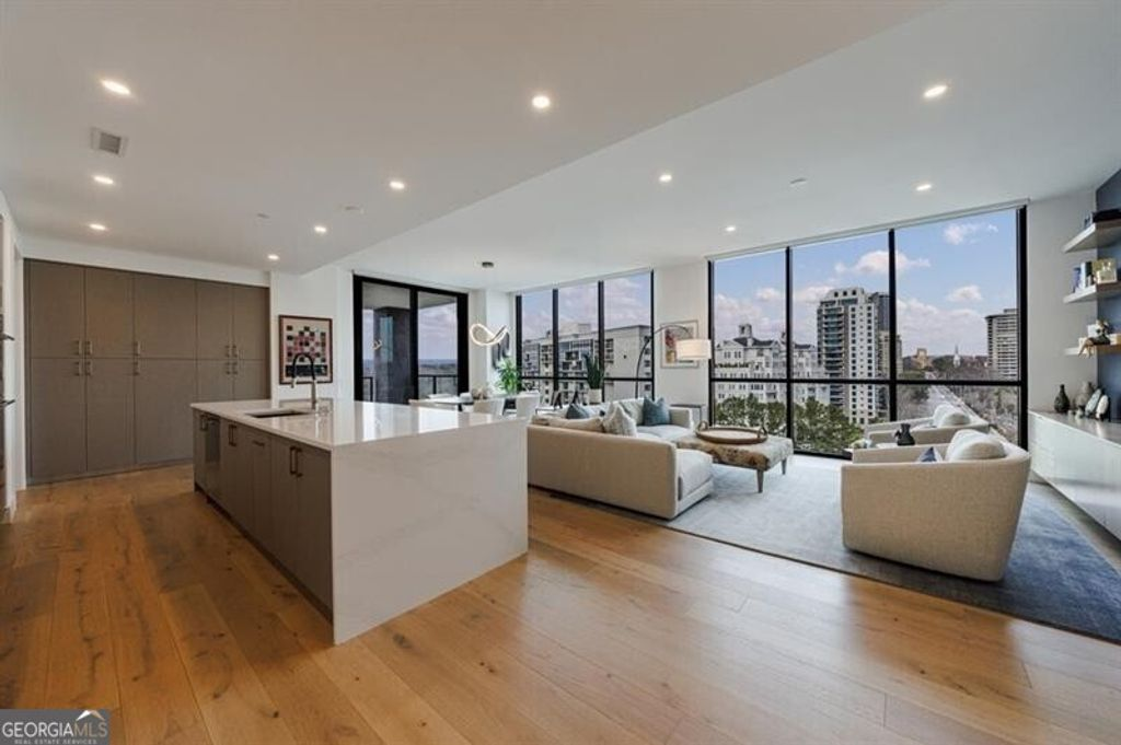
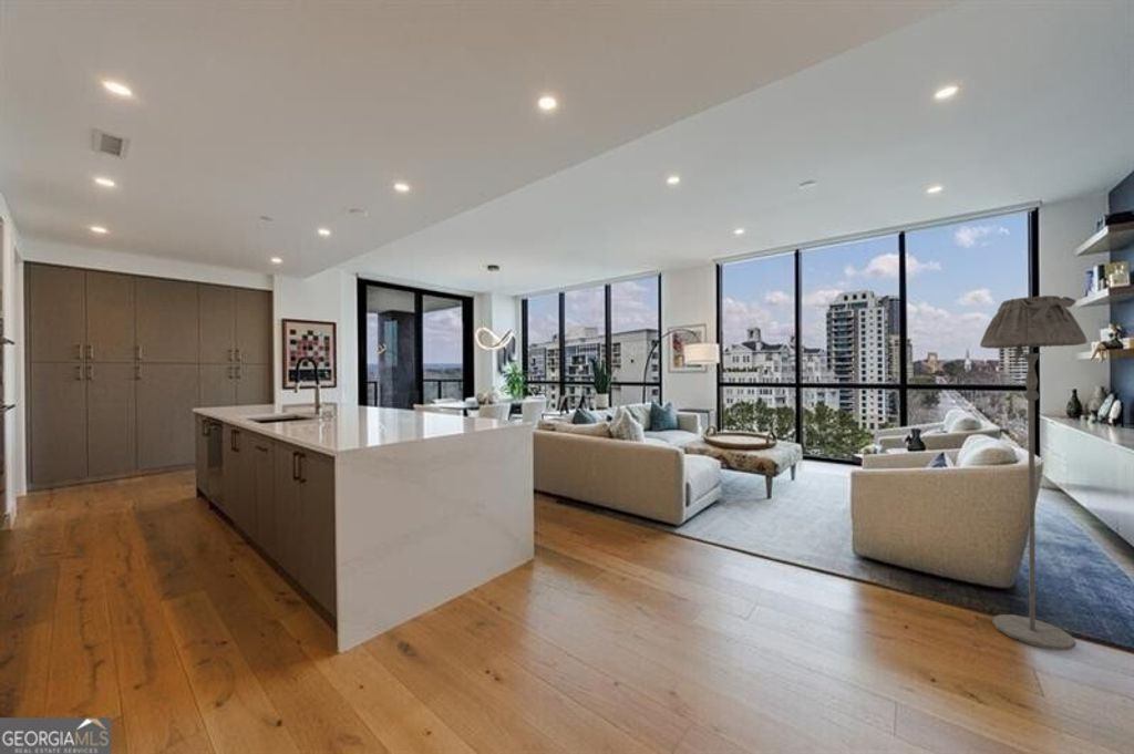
+ floor lamp (1030, 465)
